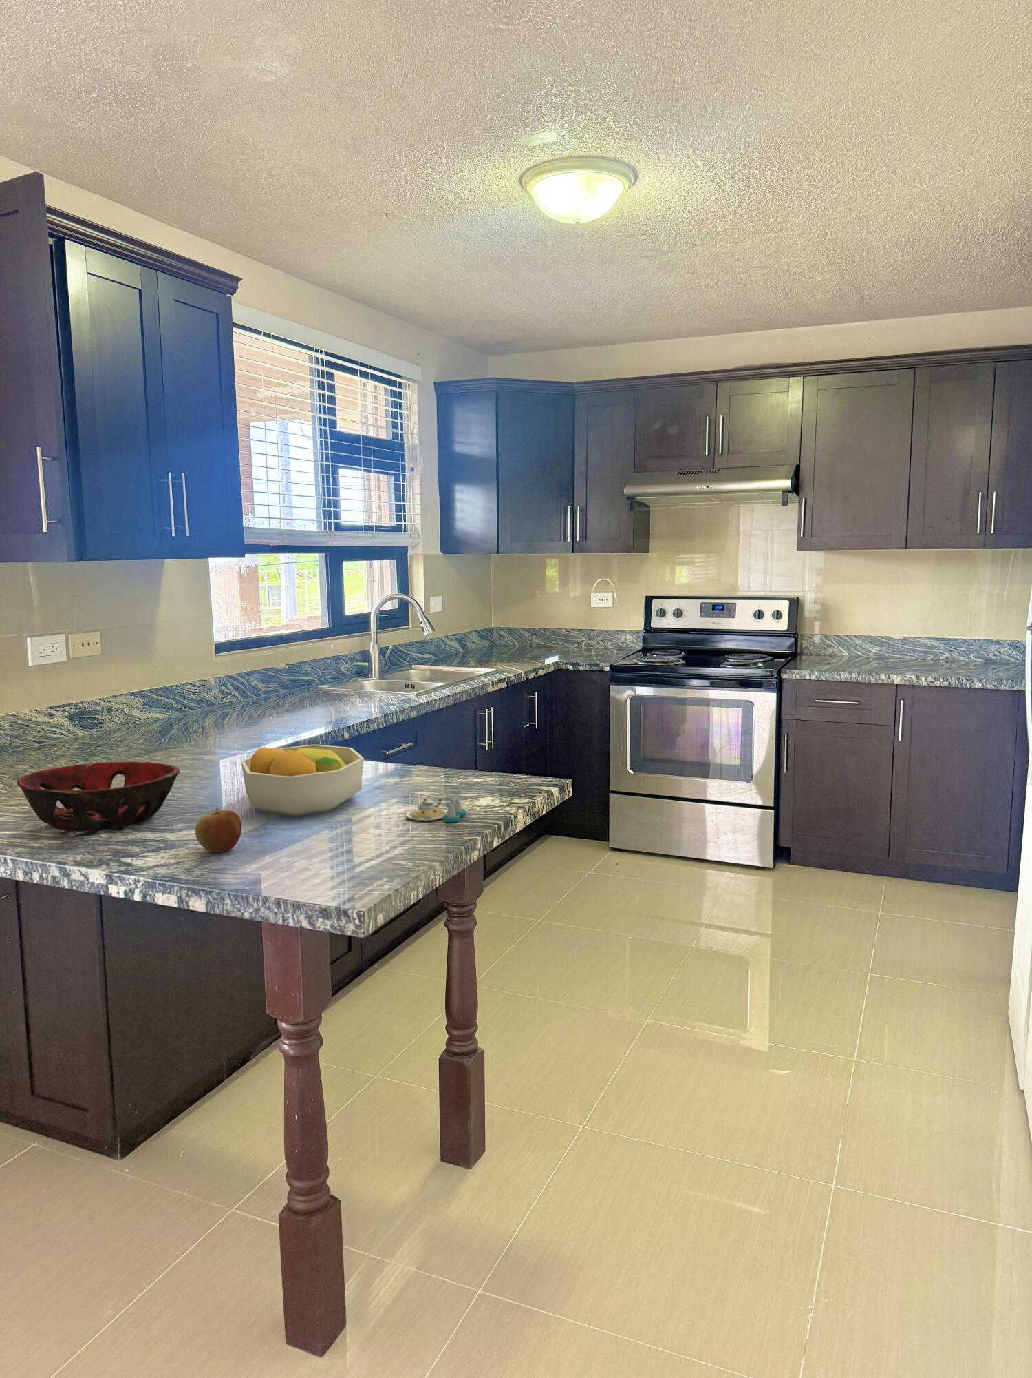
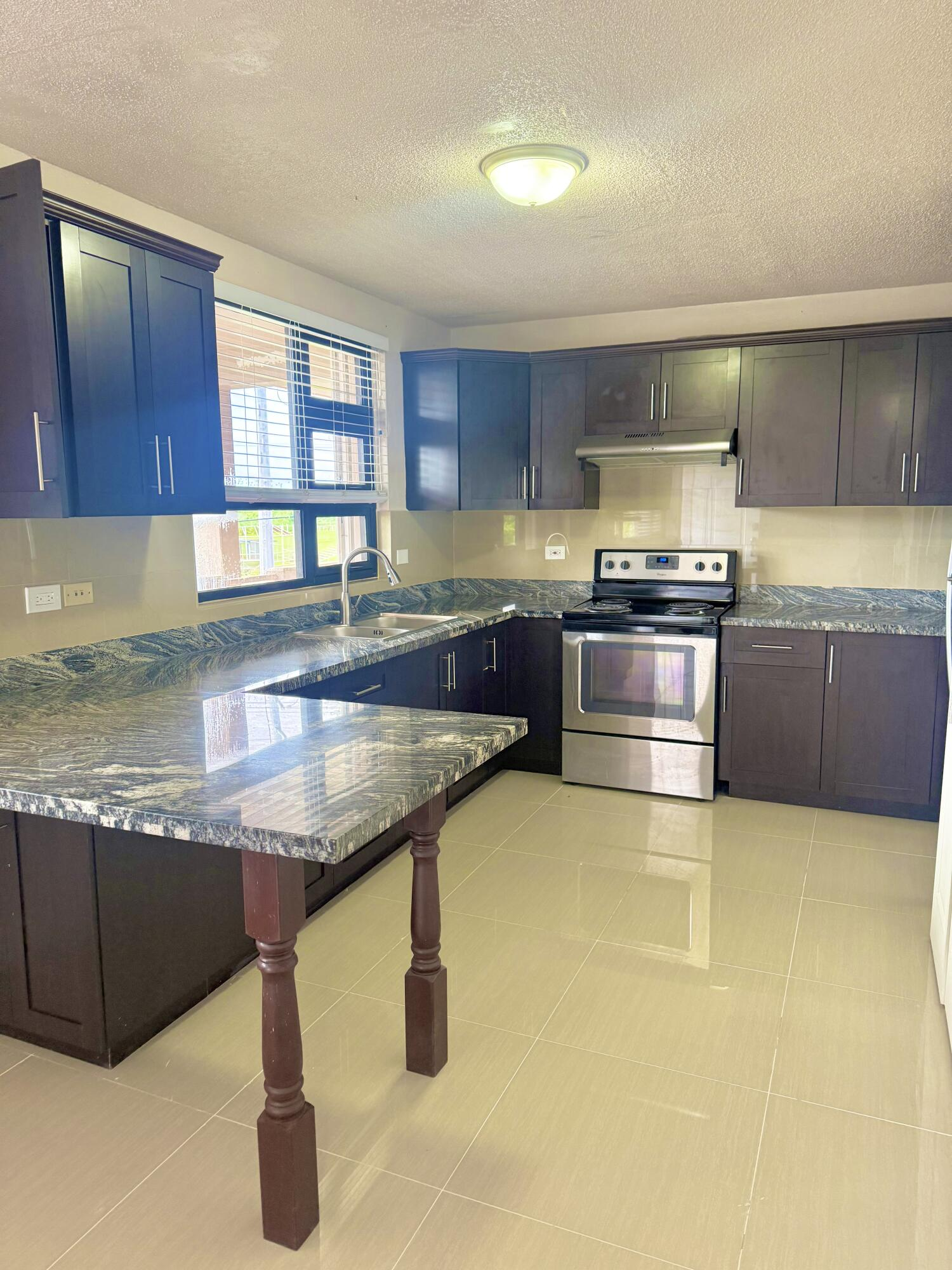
- fruit bowl (302, 771)
- salt and pepper shaker set (435, 807)
- decorative bowl (103, 795)
- apple (218, 828)
